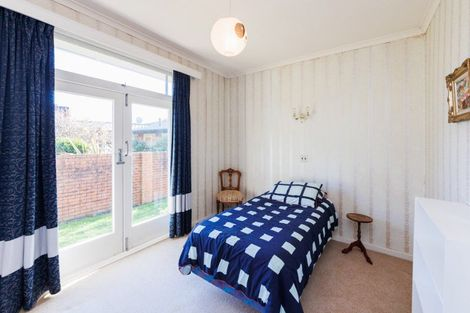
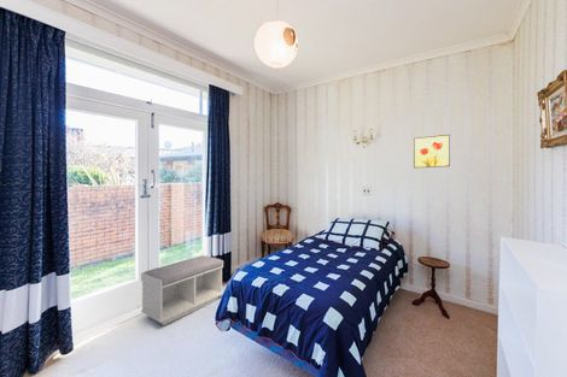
+ bench (185, 285)
+ wall art (431, 152)
